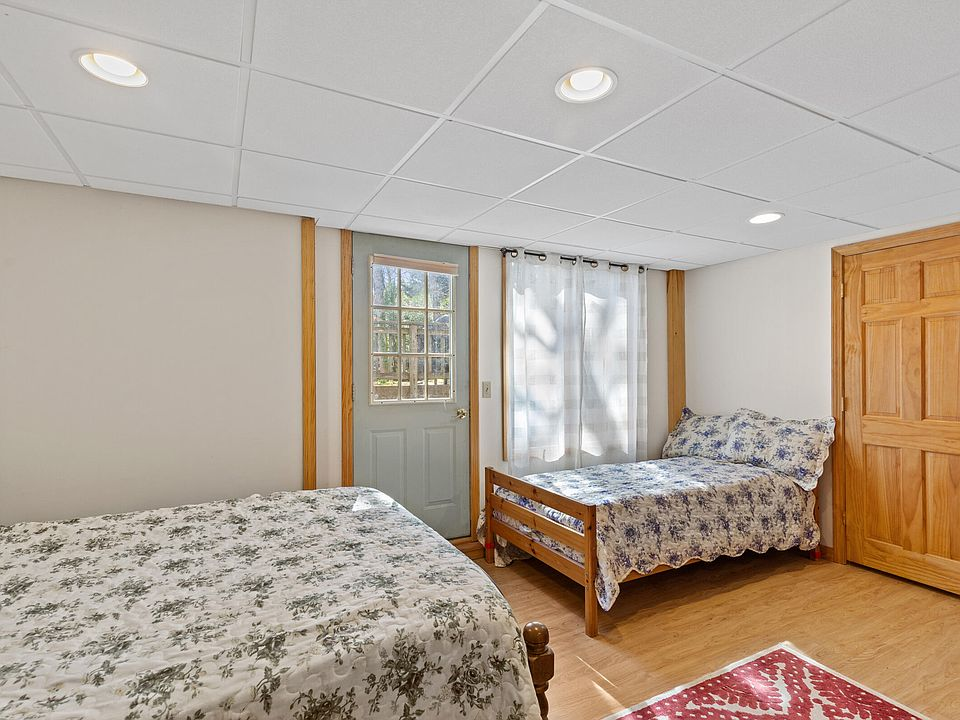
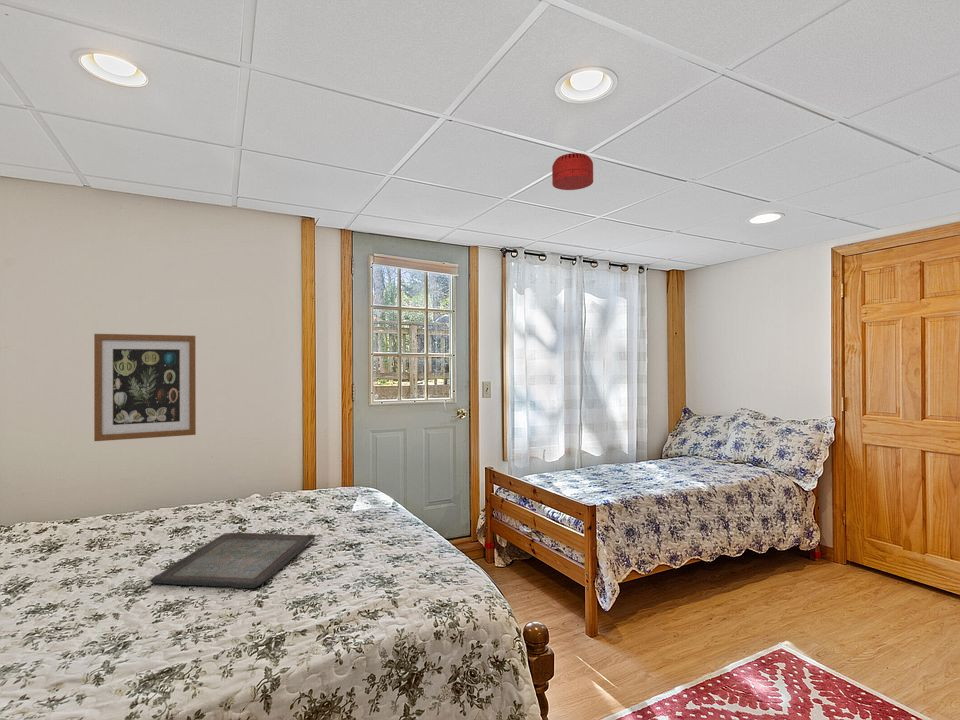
+ wall art (147, 386)
+ serving tray (239, 556)
+ smoke detector (572, 171)
